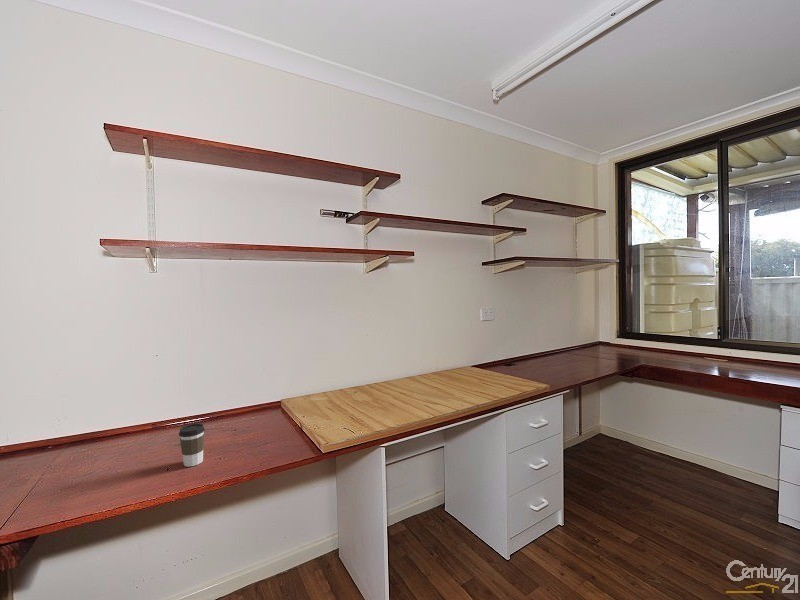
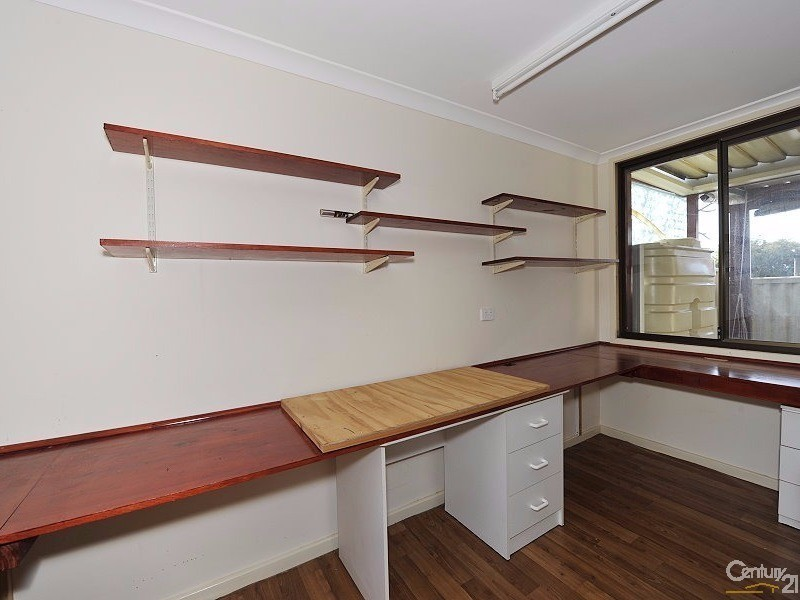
- coffee cup (192, 444)
